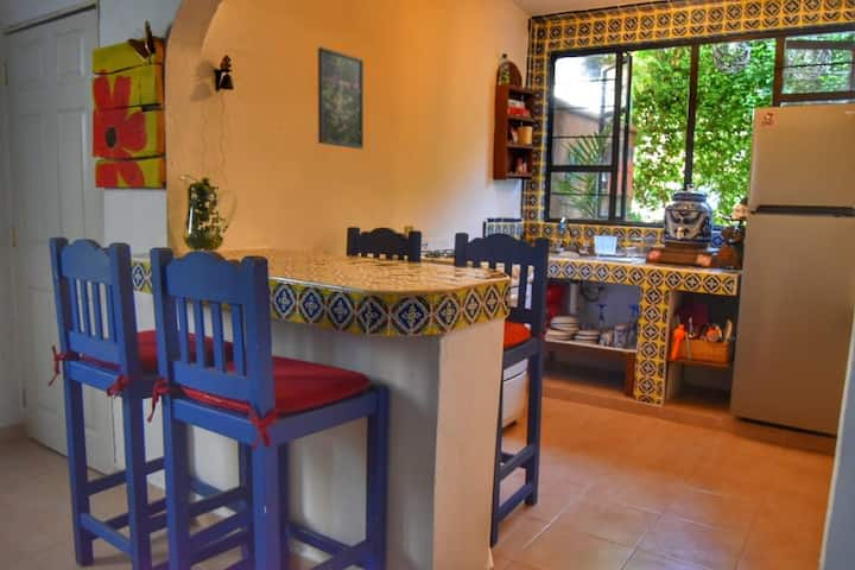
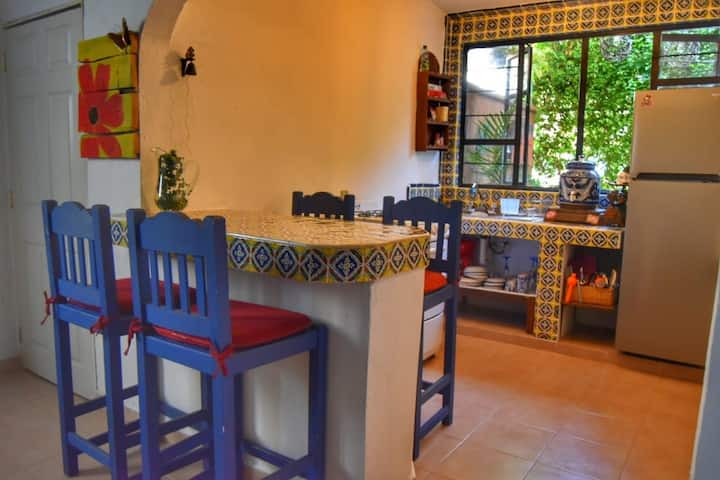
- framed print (341, 100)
